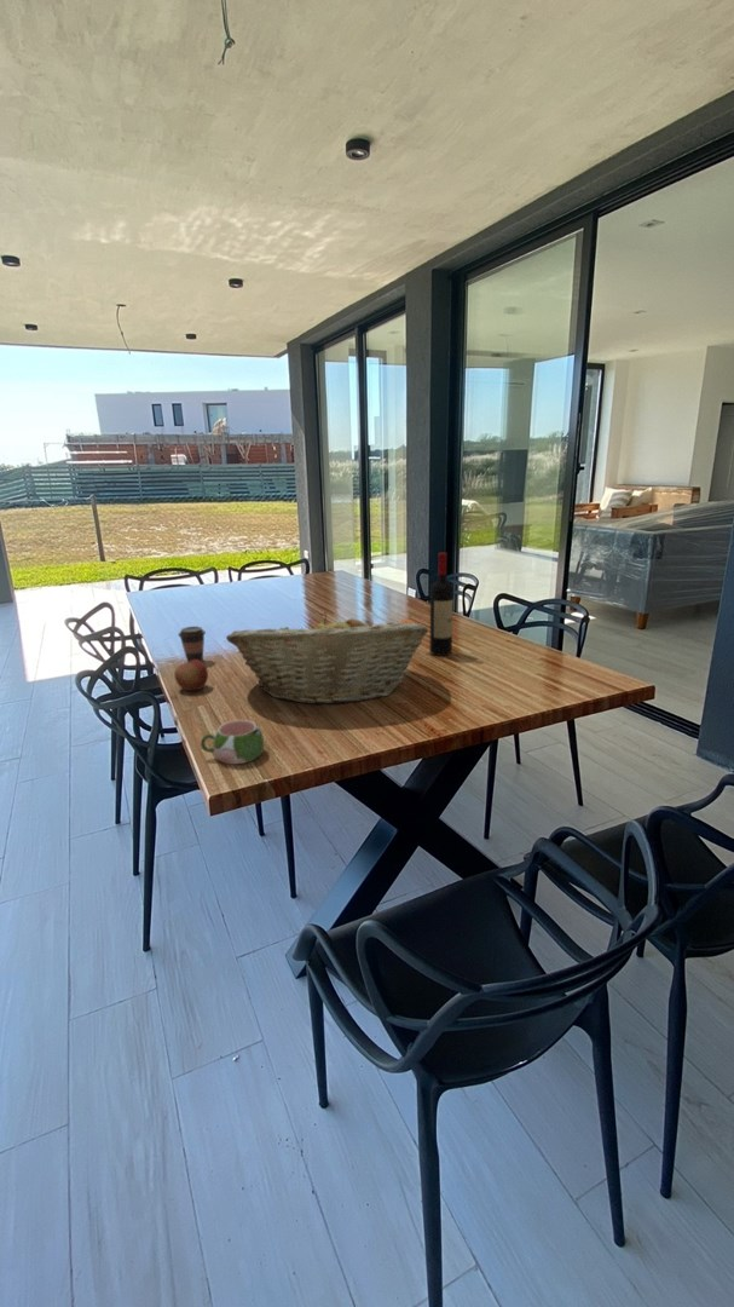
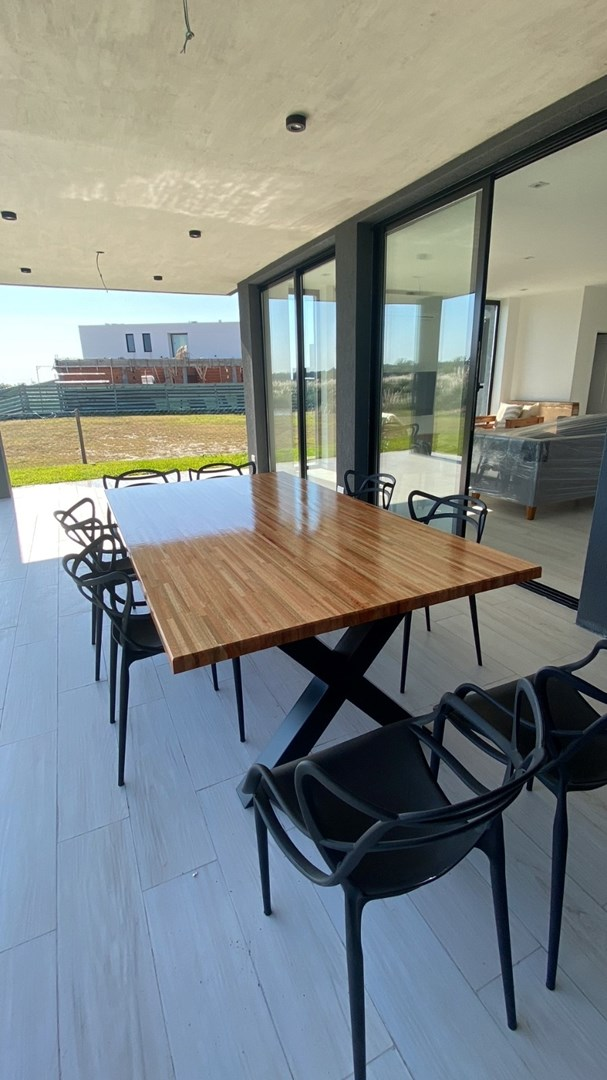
- mug (232, 741)
- fruit basket (329, 647)
- coffee cup (192, 645)
- apple (191, 674)
- wine bottle (441, 604)
